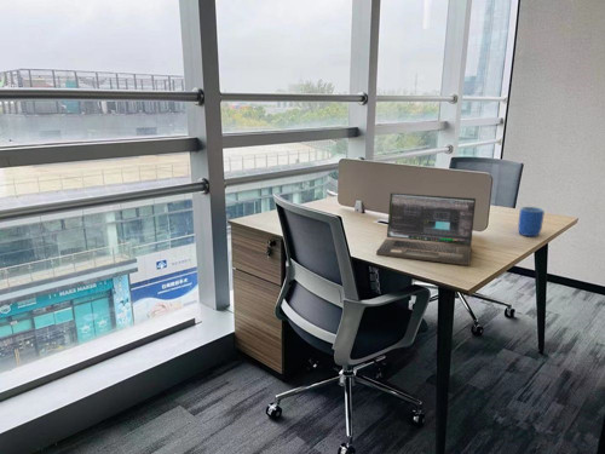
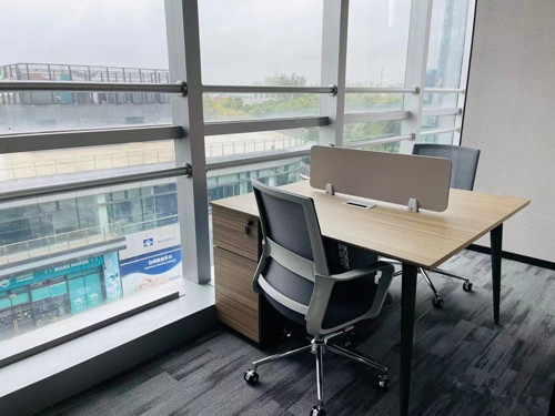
- mug (530, 220)
- laptop (427, 225)
